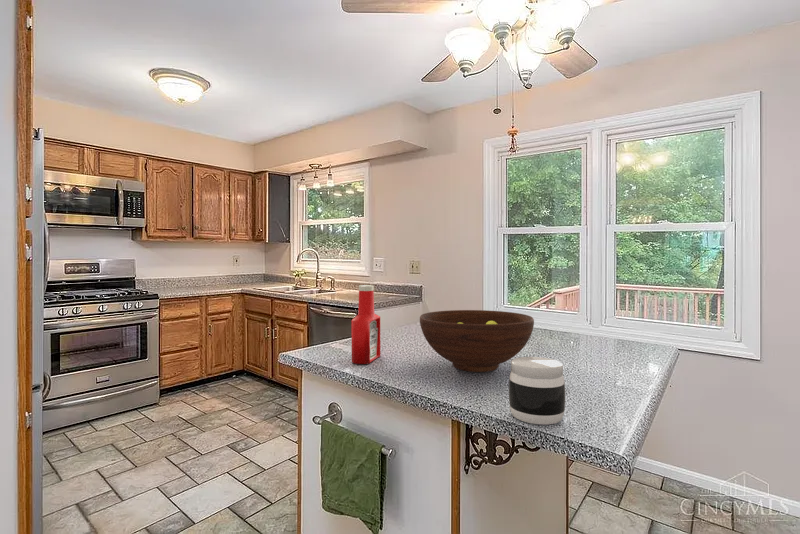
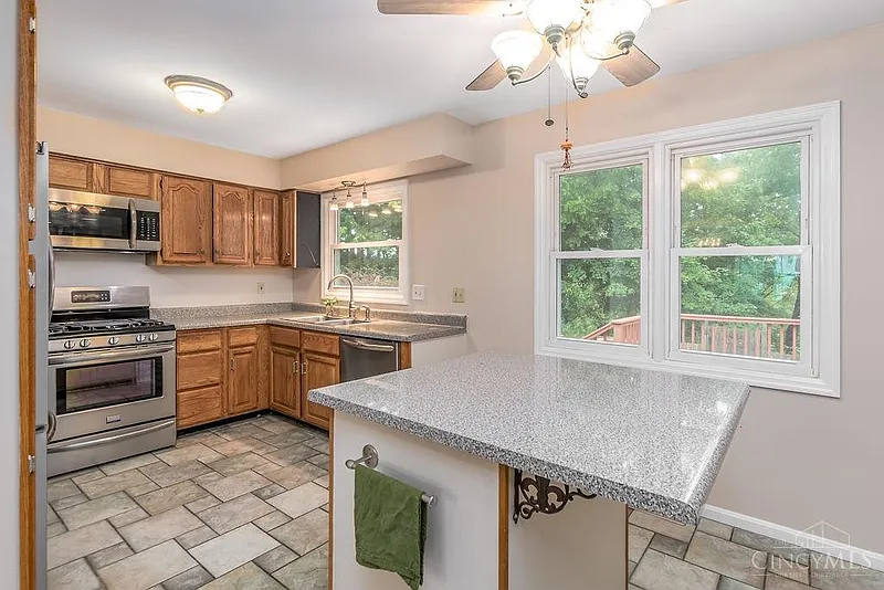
- fruit bowl (475, 342)
- jar (536, 388)
- soap bottle (366, 322)
